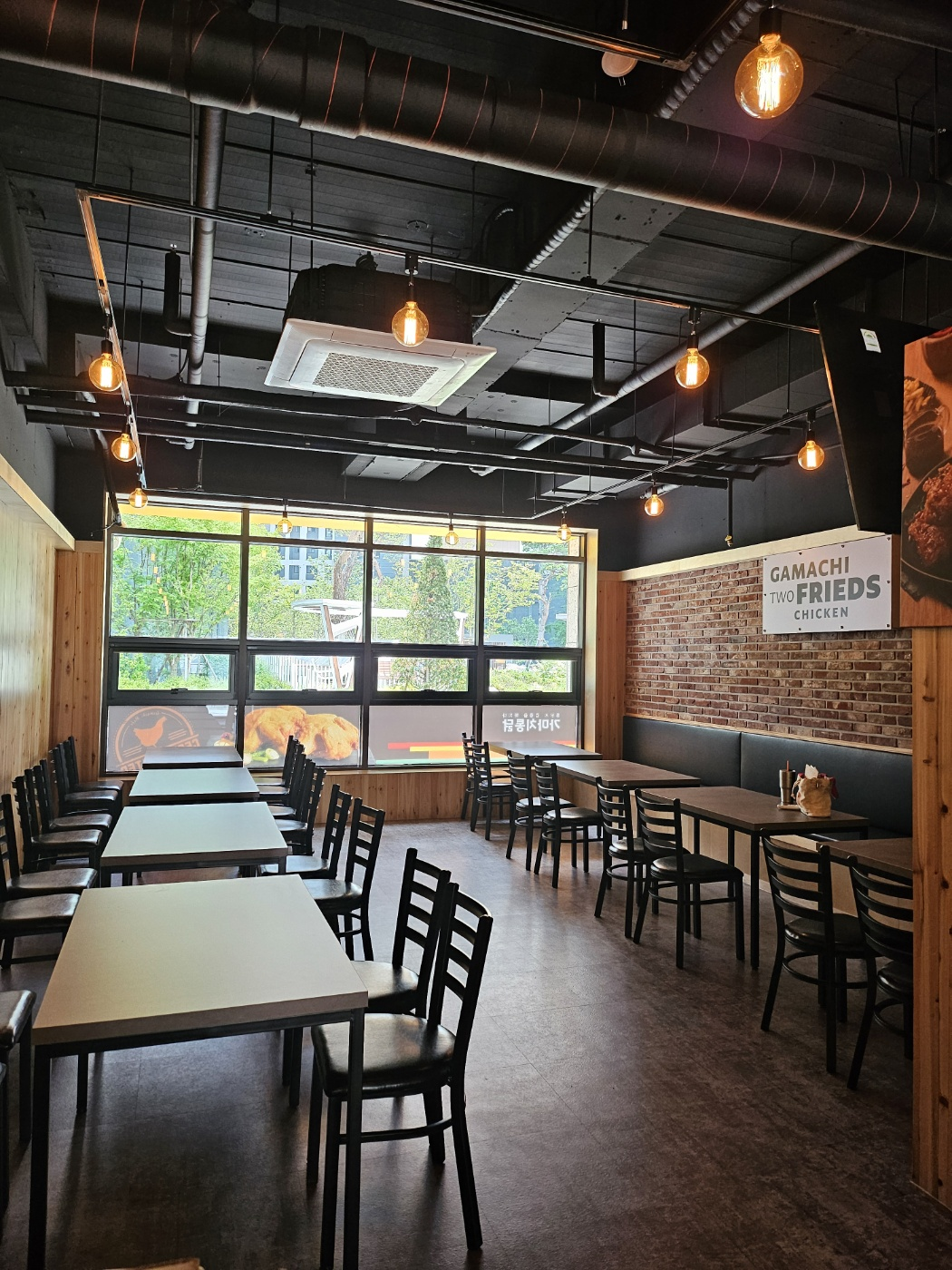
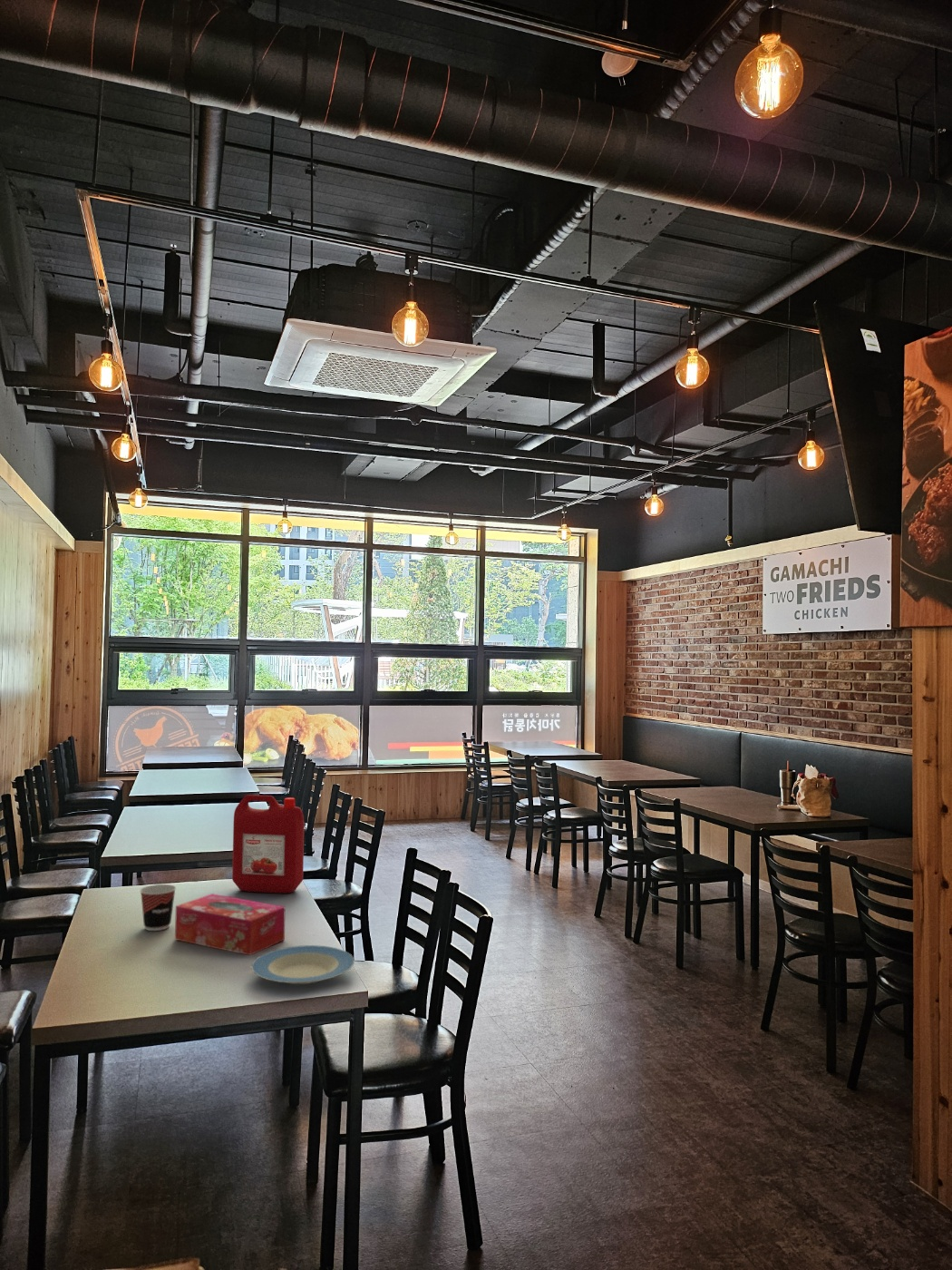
+ tissue box (229, 923)
+ plate (303, 969)
+ cup (158, 907)
+ ketchup jug (268, 843)
